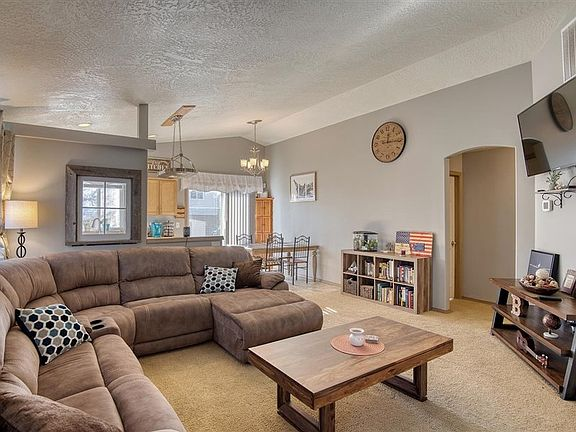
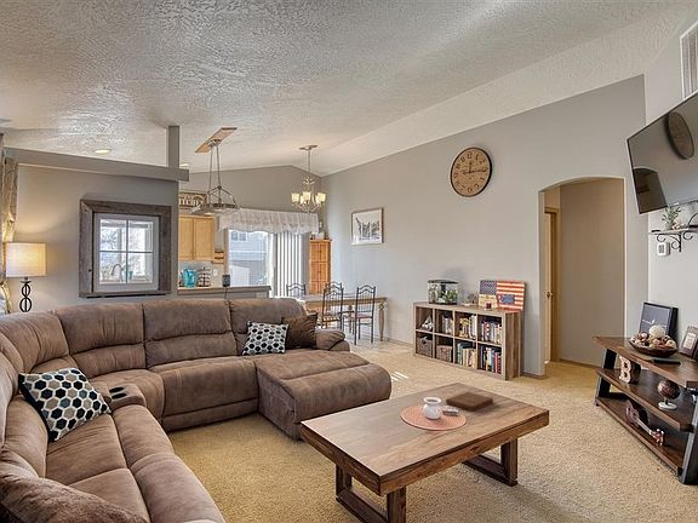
+ book (469, 401)
